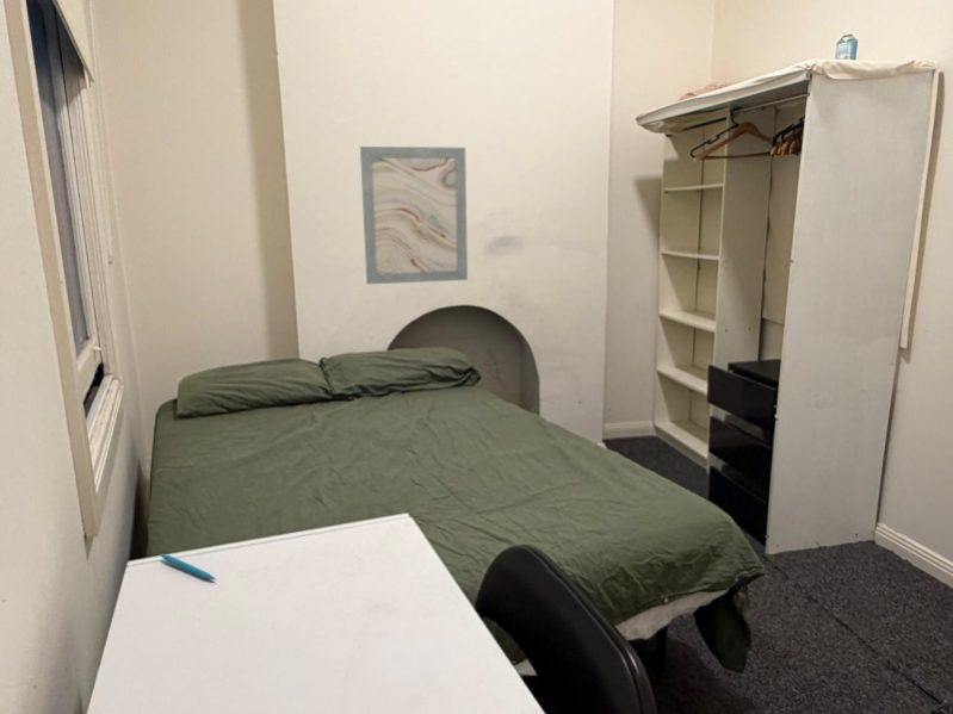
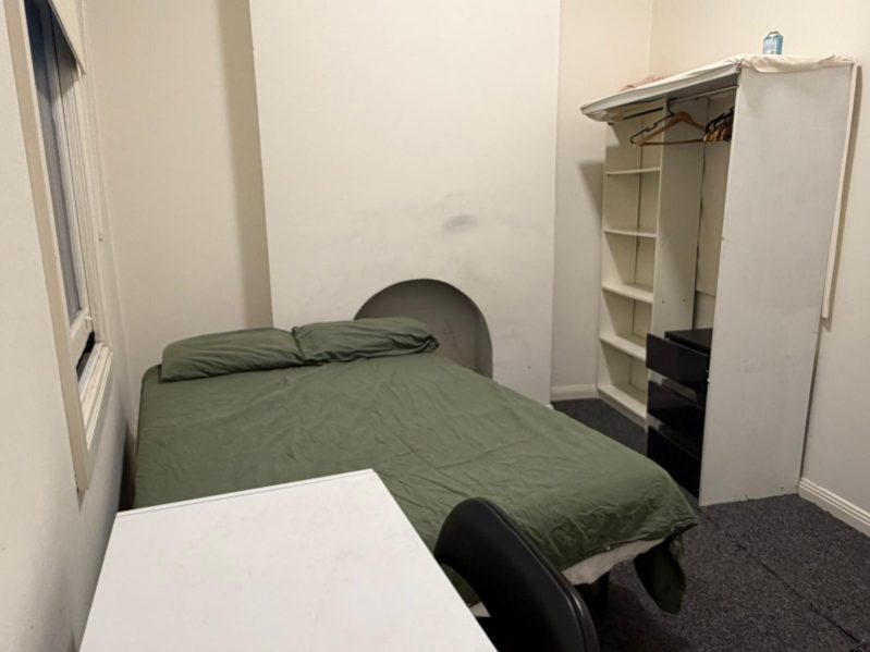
- wall art (415, 216)
- pen (187, 566)
